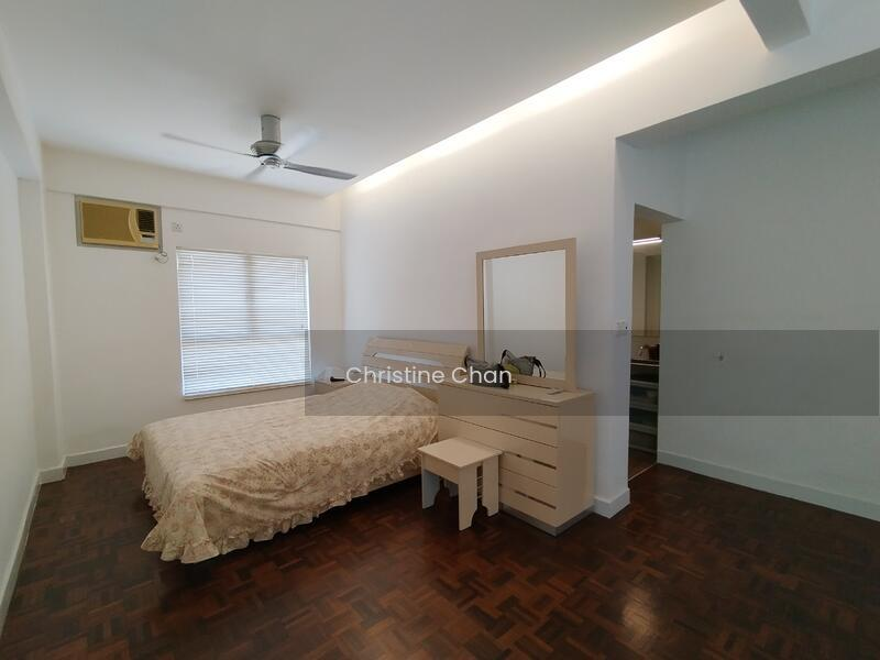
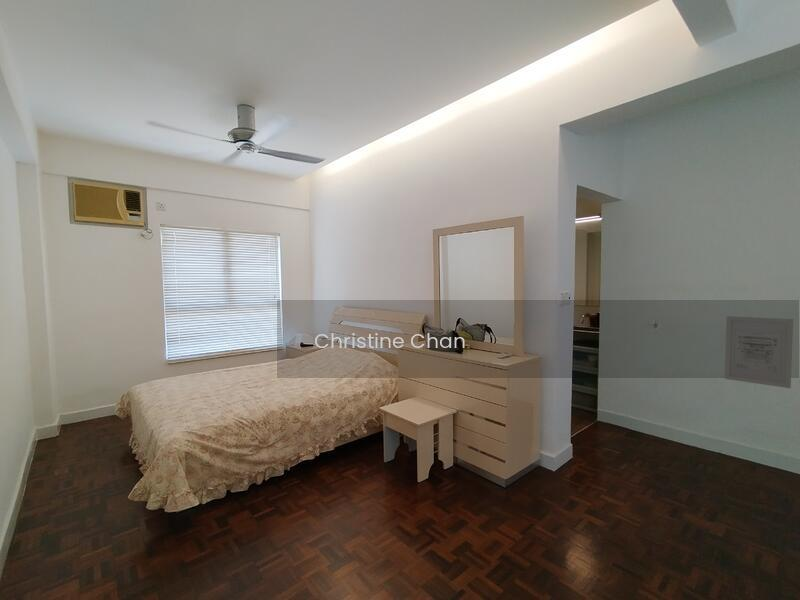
+ wall art (757, 350)
